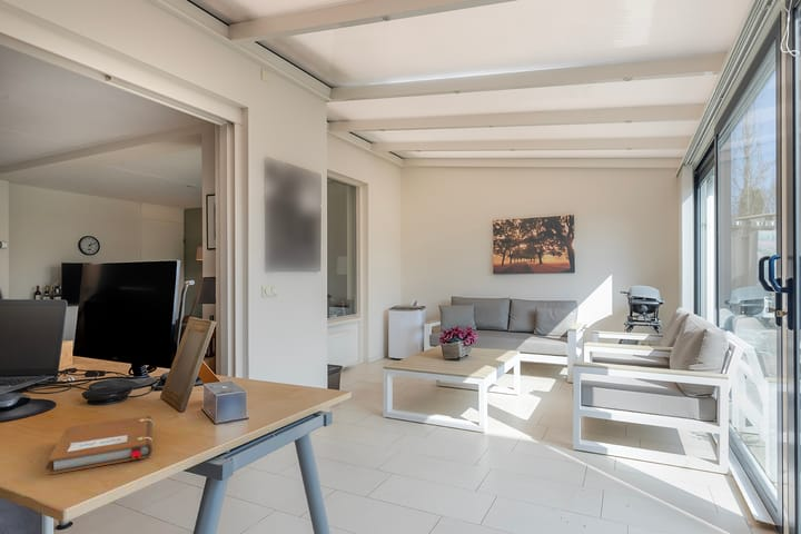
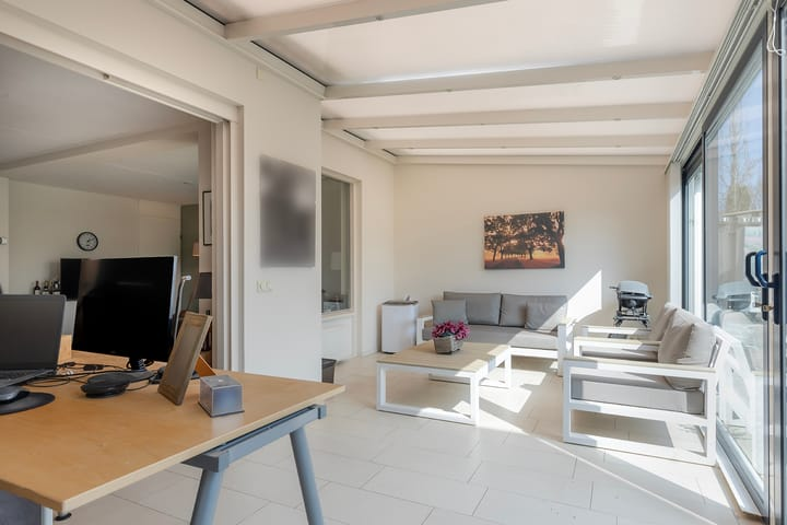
- notebook (107, 442)
